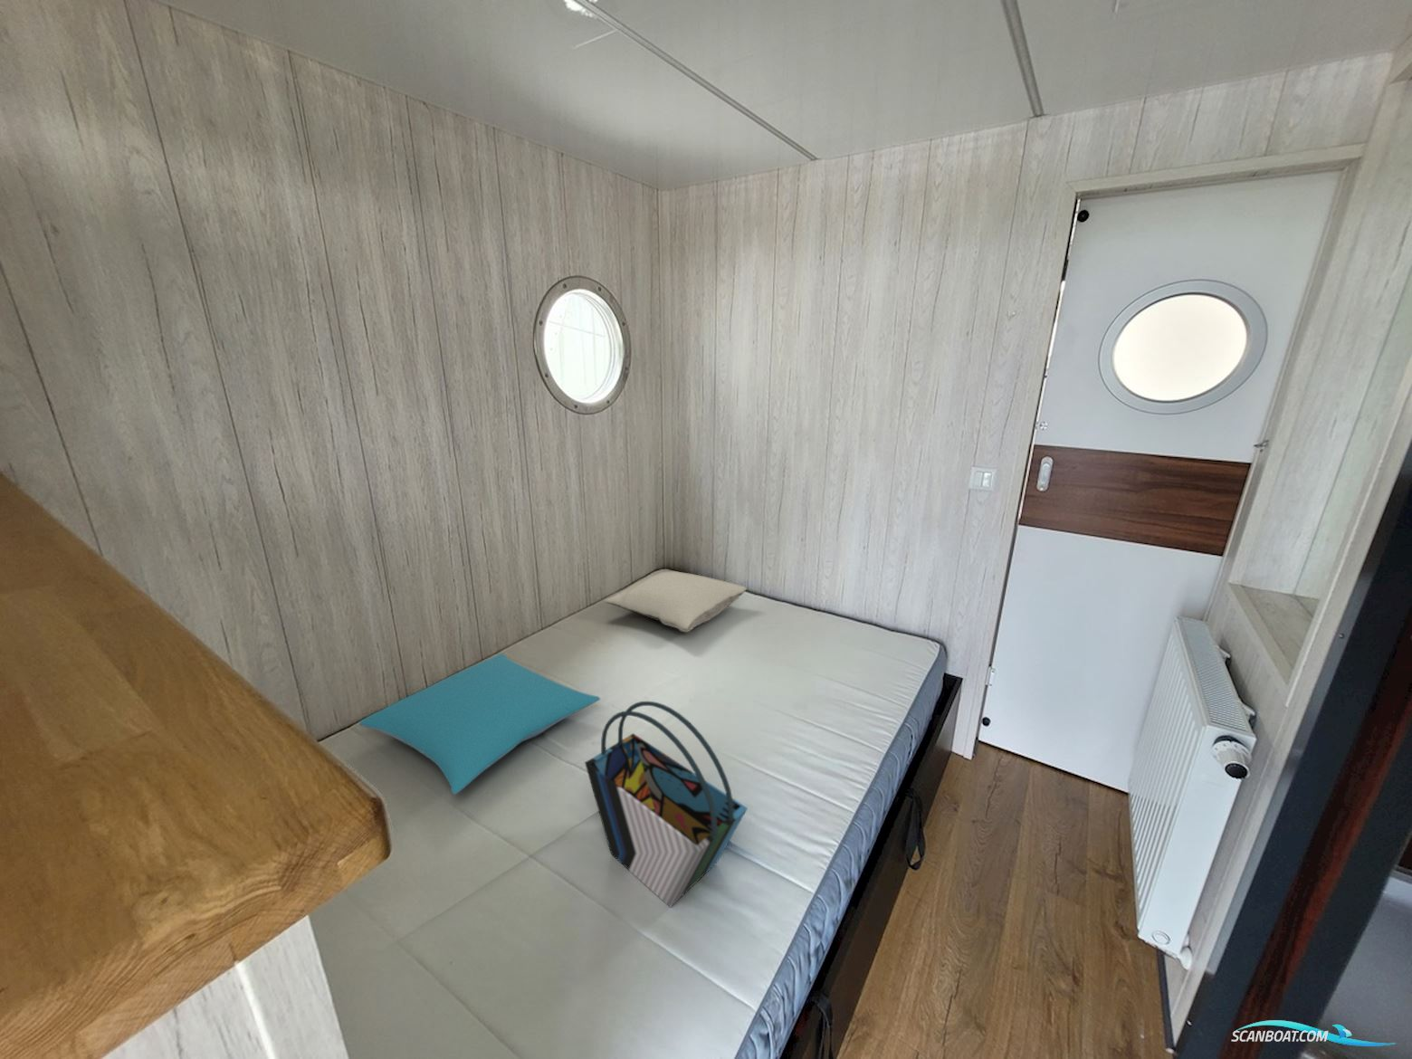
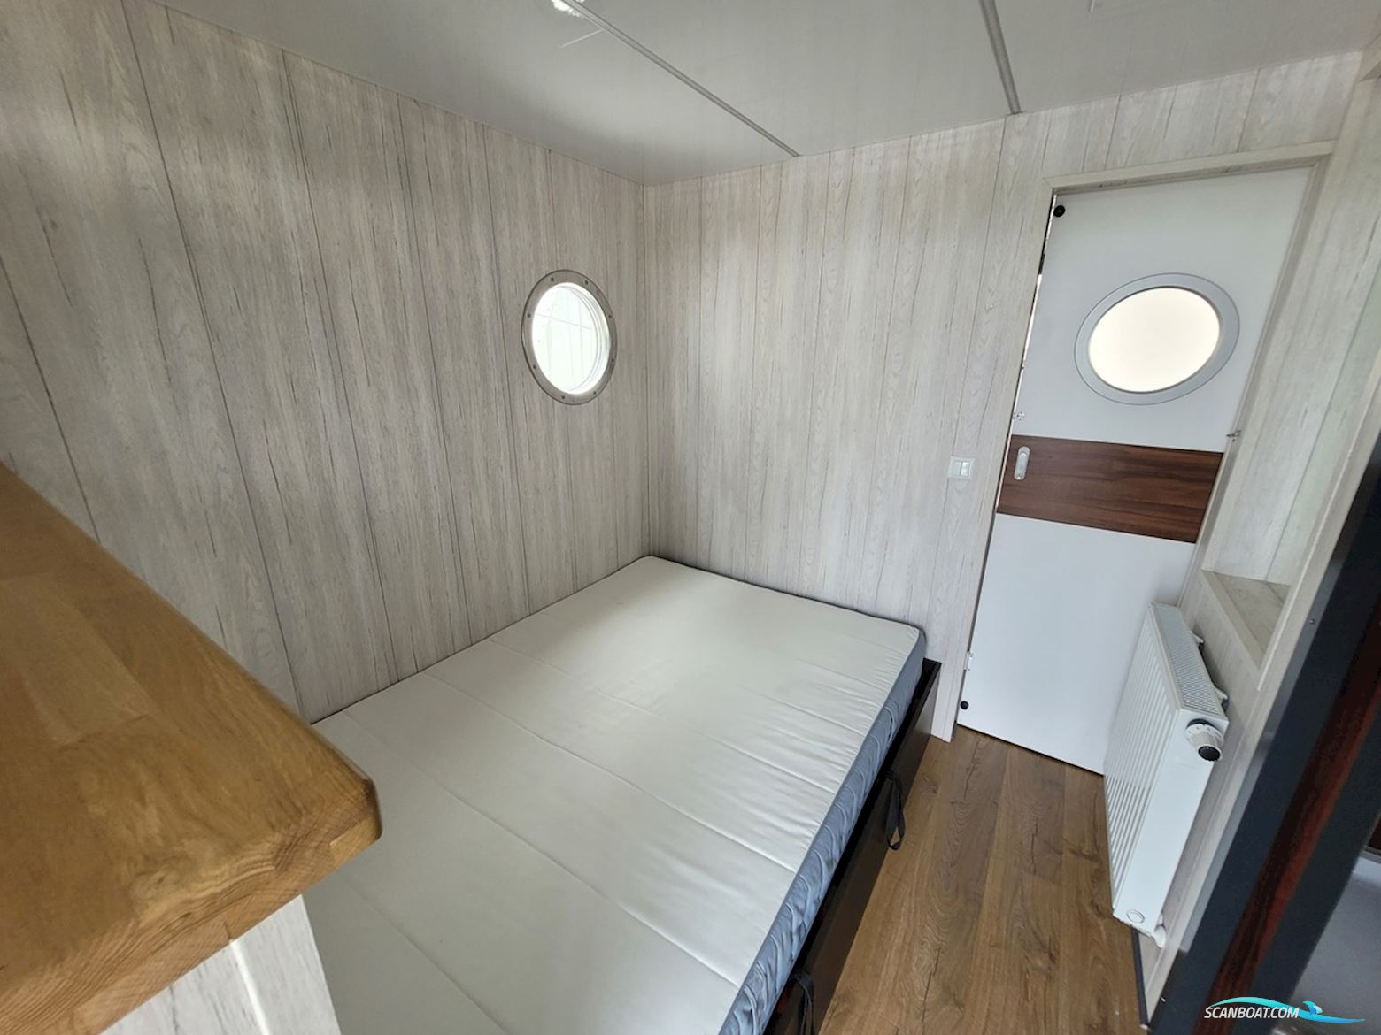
- tote bag (662, 790)
- pillow (677, 596)
- pillow (485, 710)
